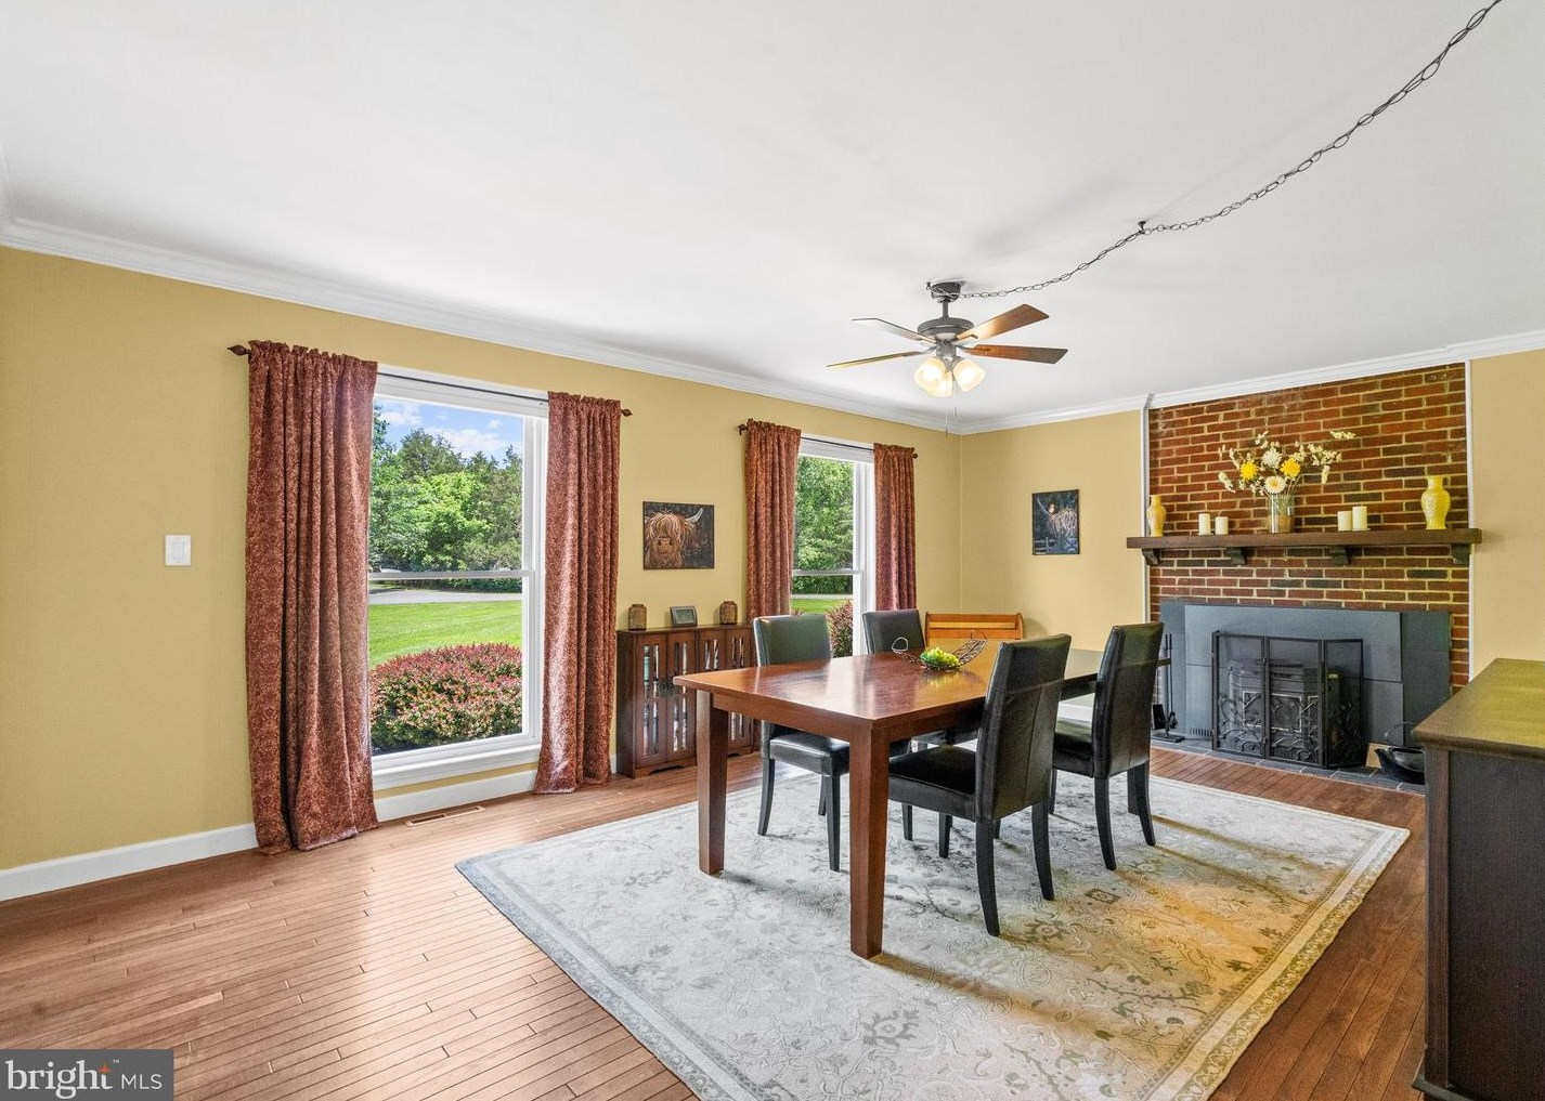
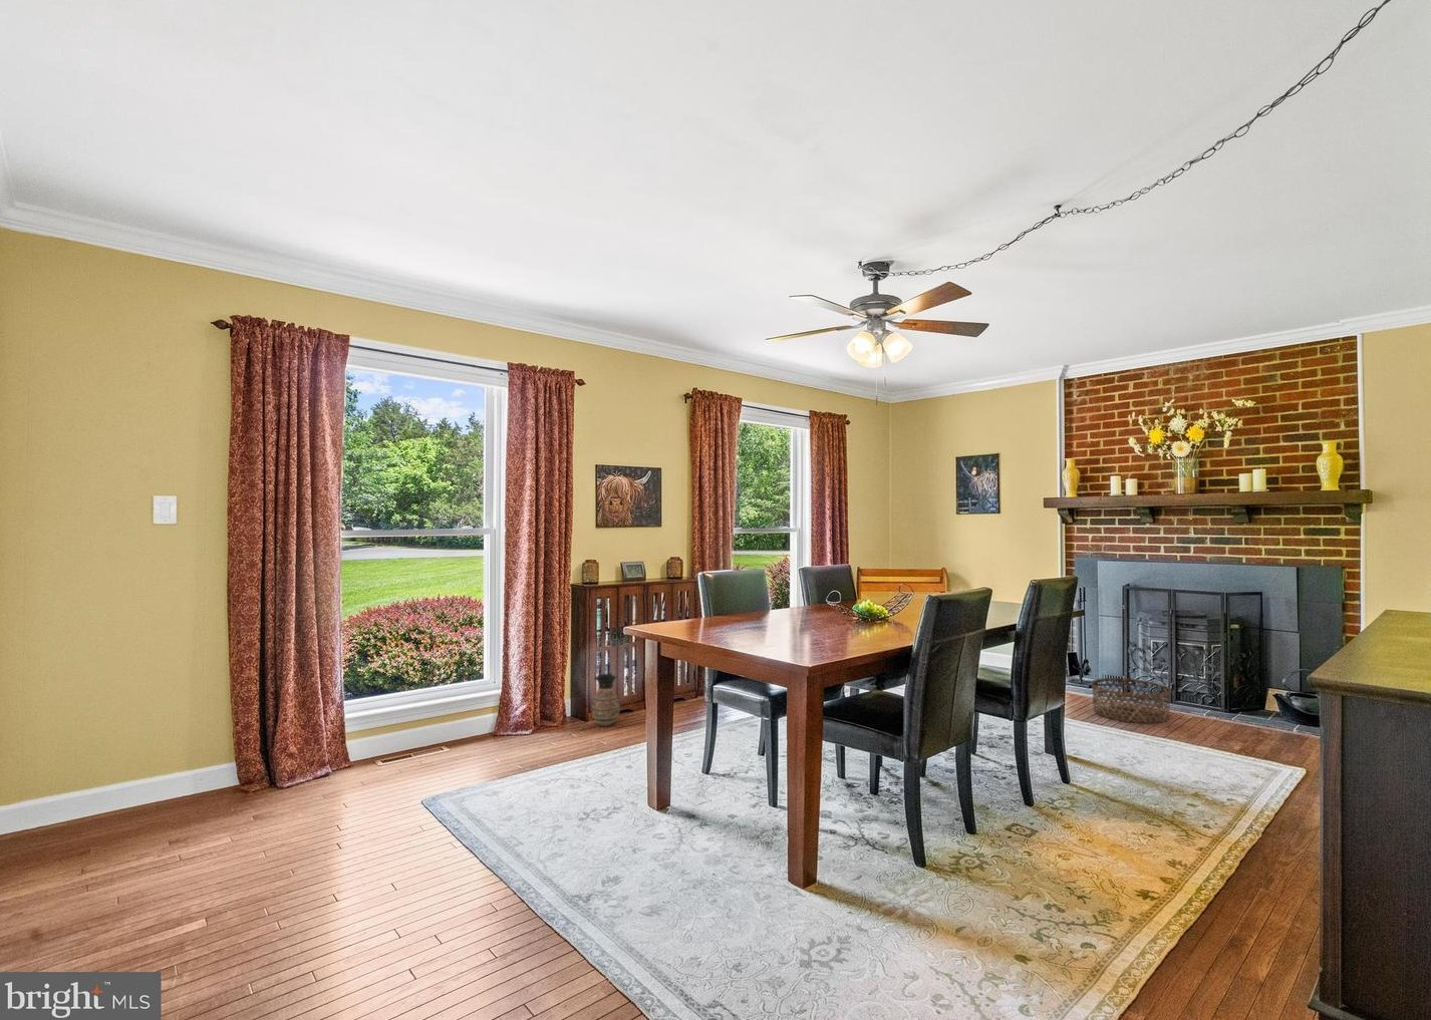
+ basket (1128, 700)
+ ceramic jug (605, 699)
